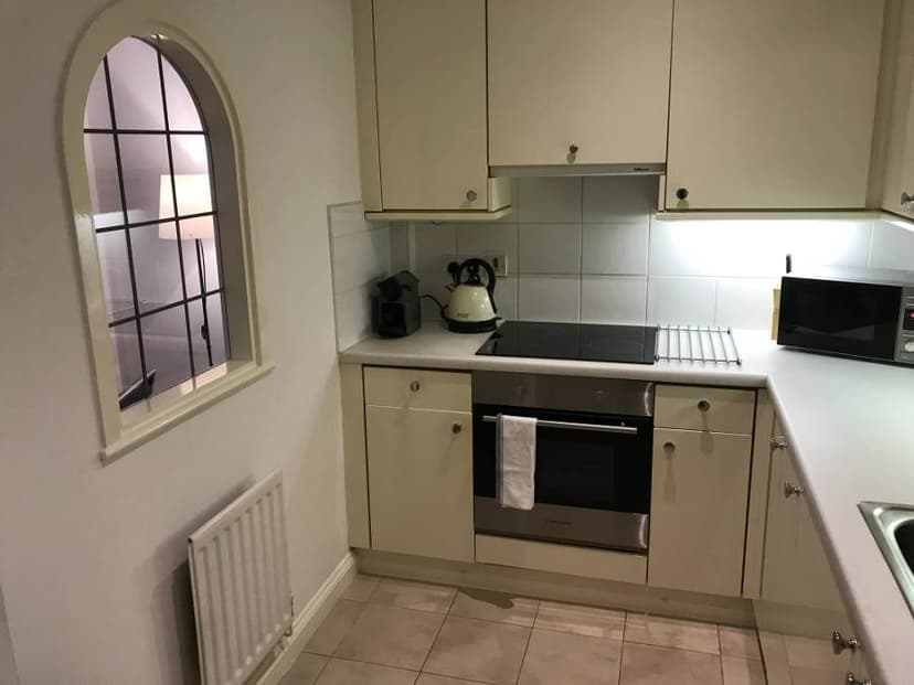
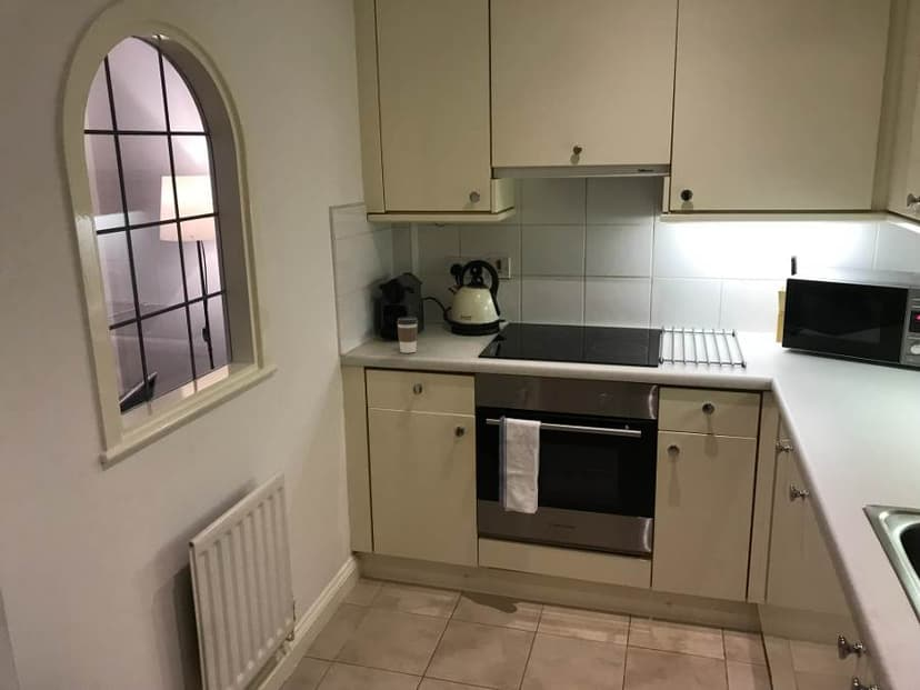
+ coffee cup (408, 334)
